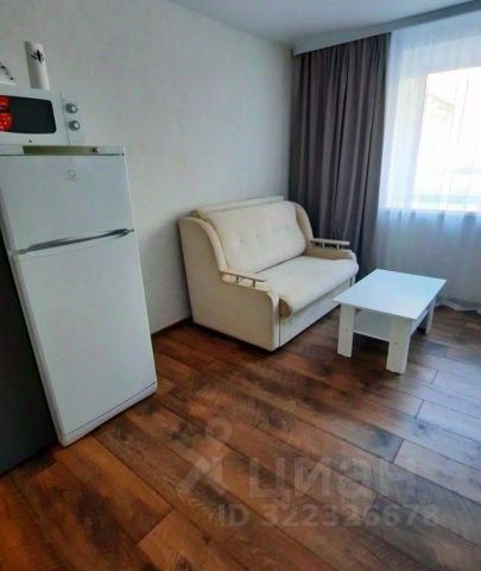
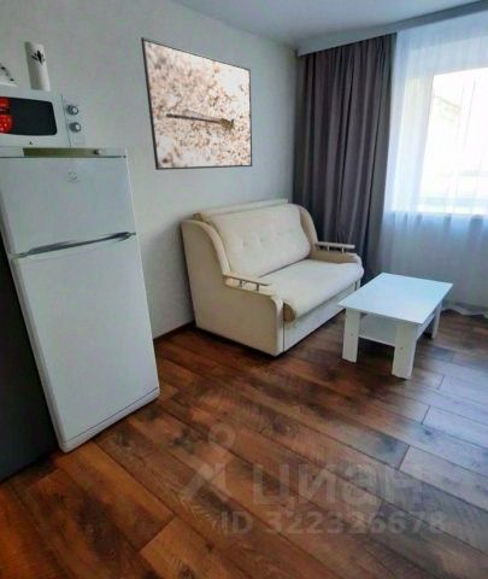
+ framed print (207, 113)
